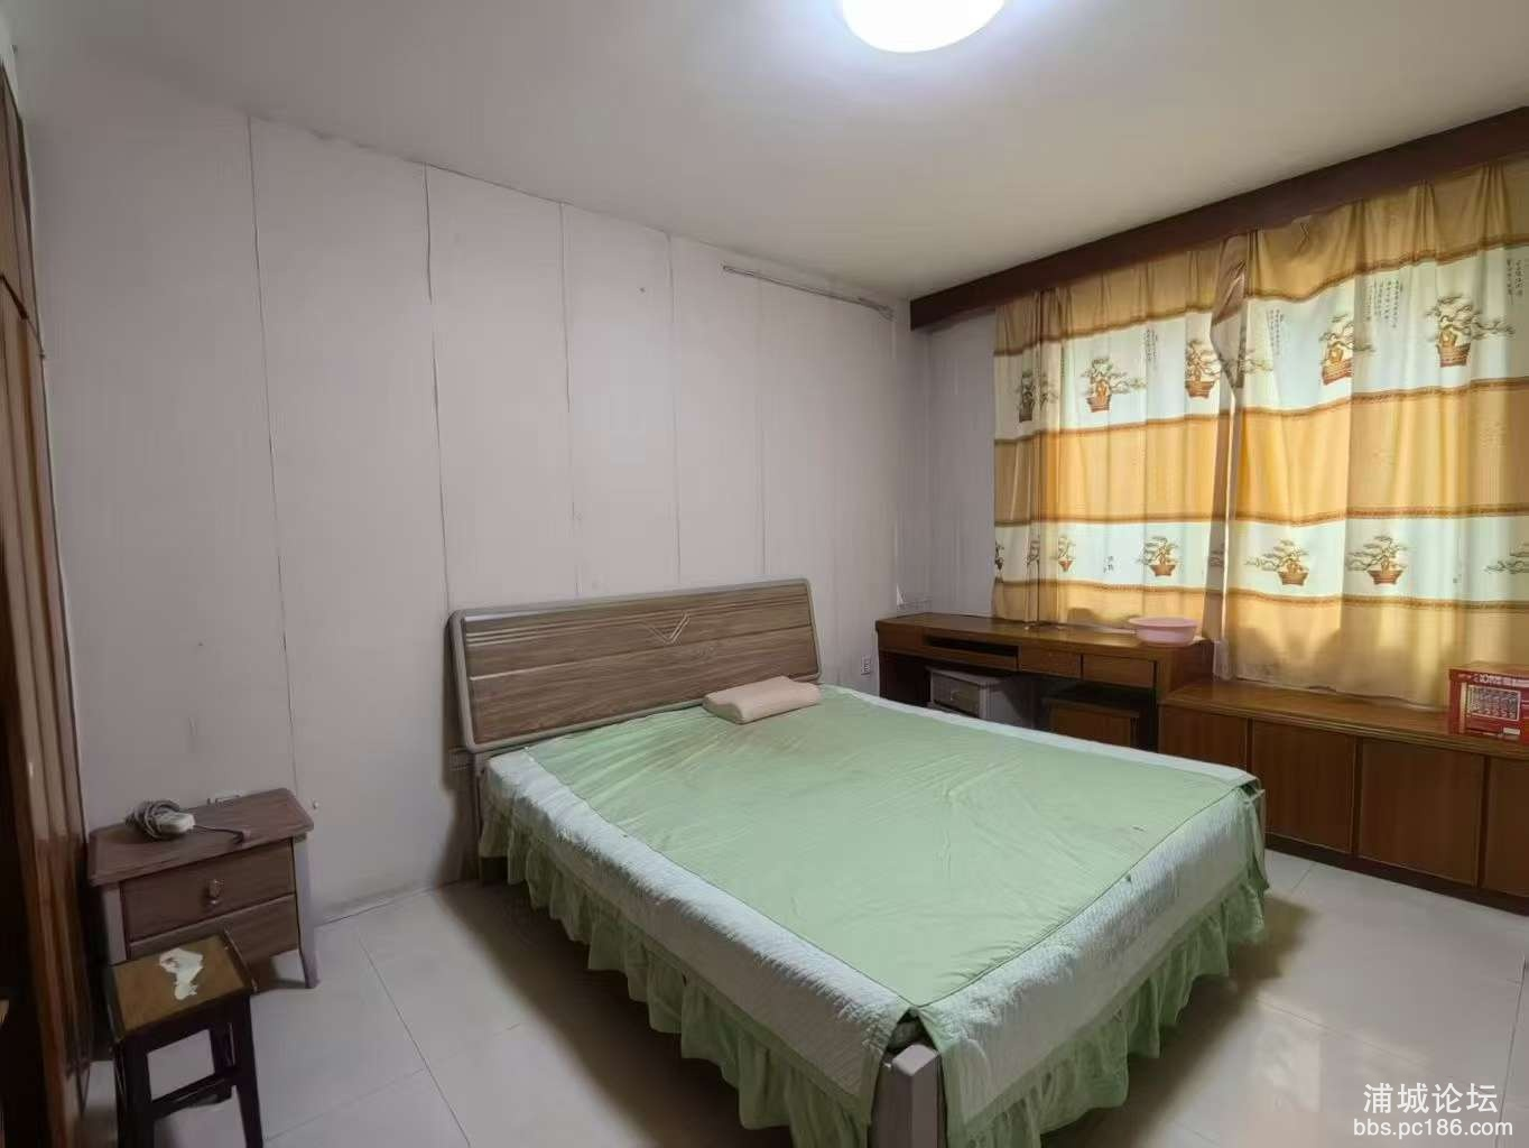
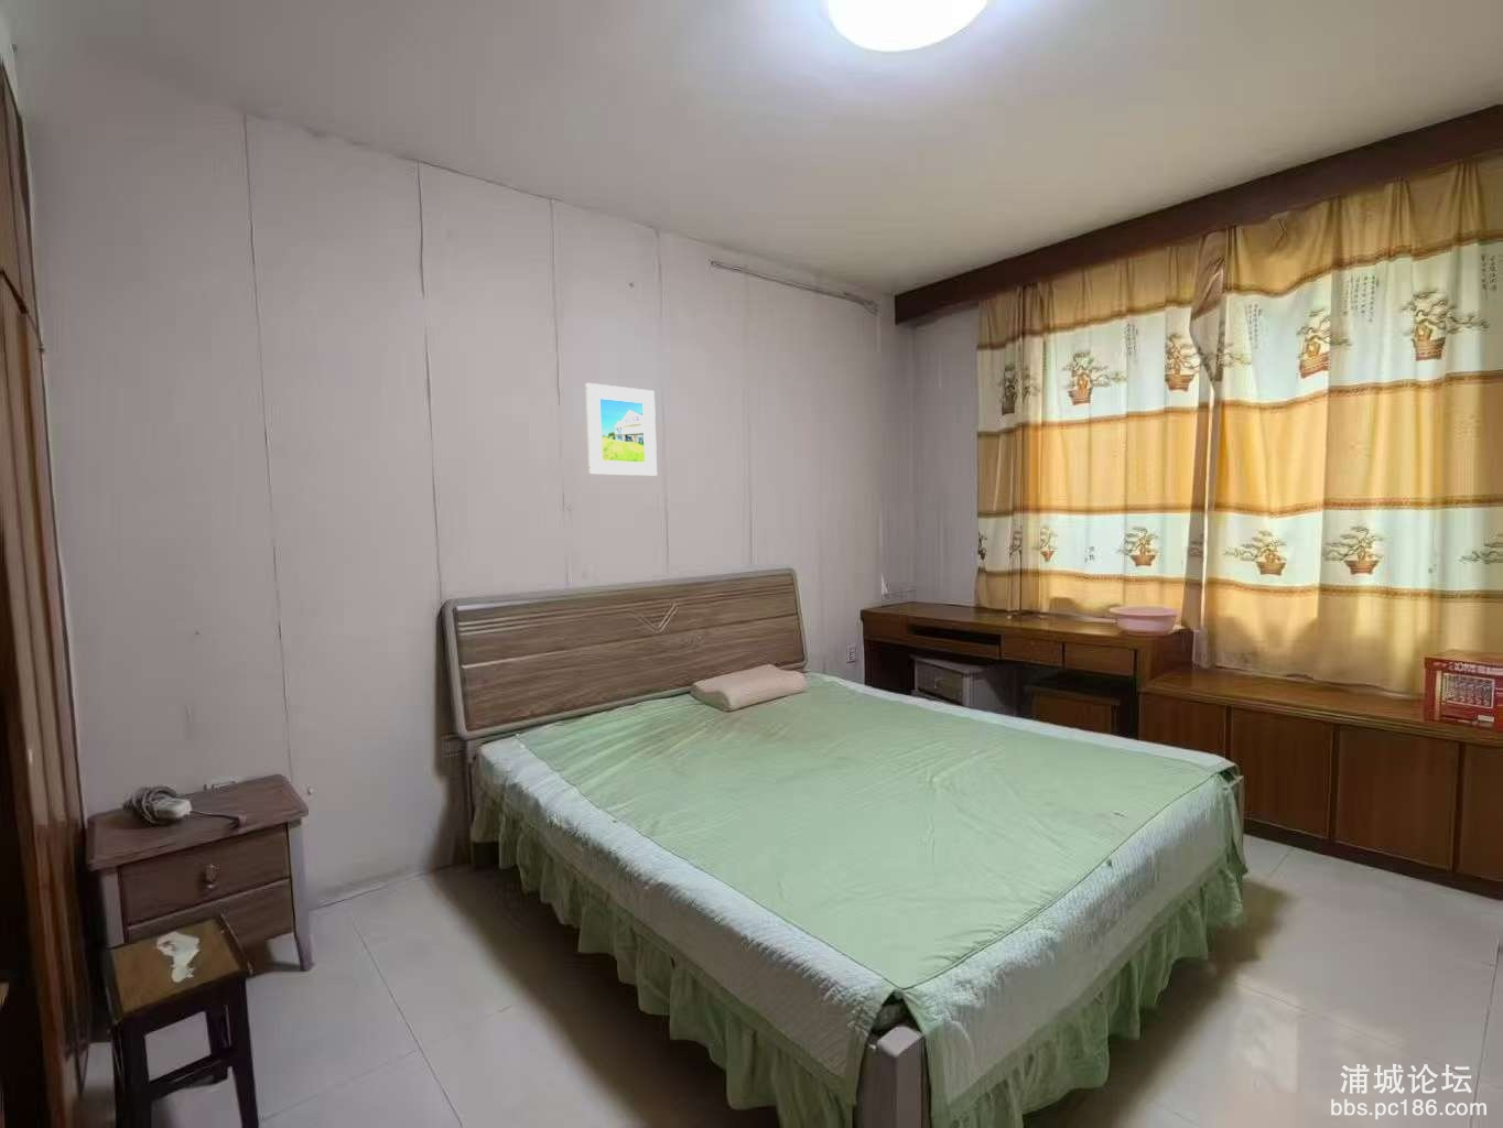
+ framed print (621, 431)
